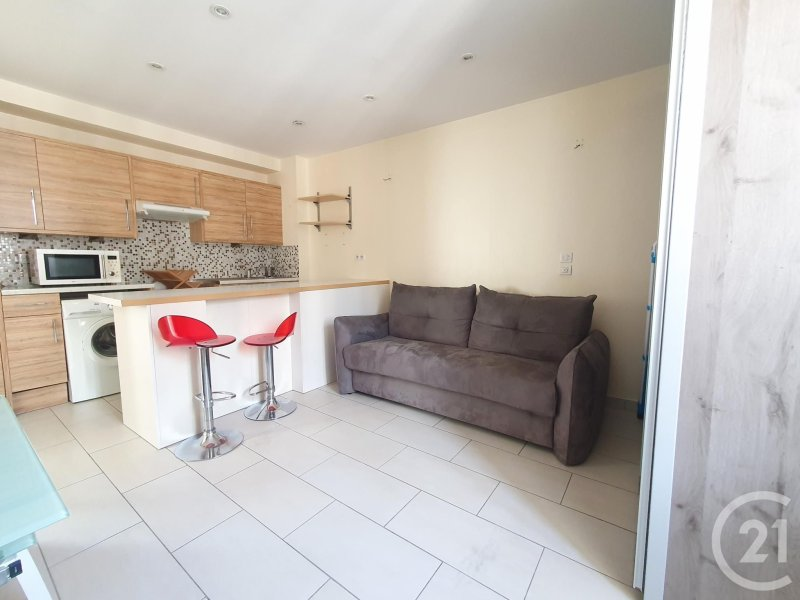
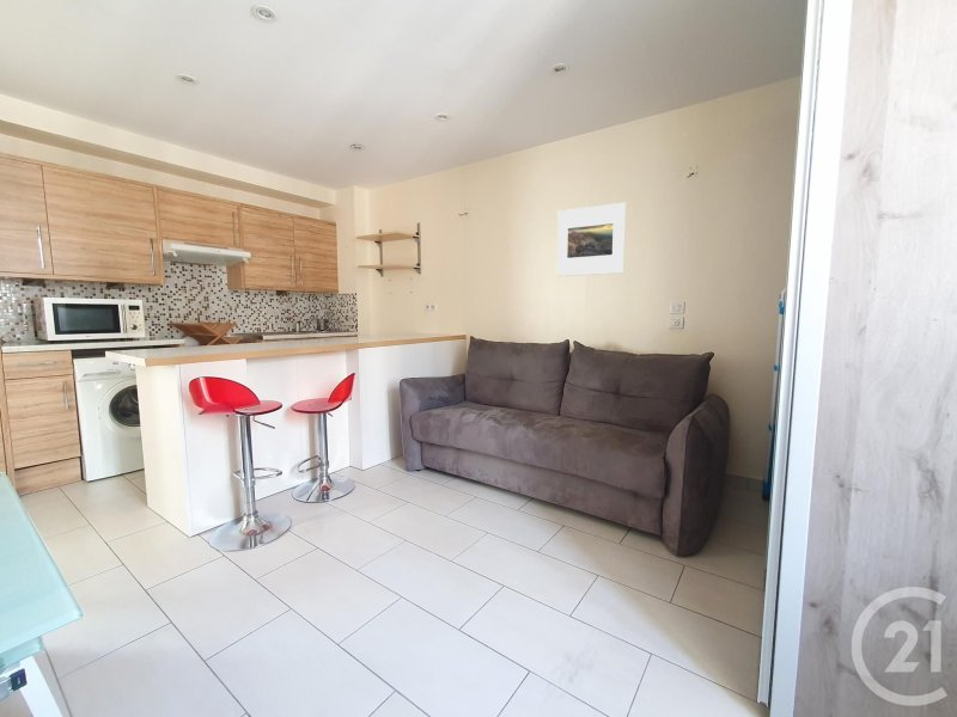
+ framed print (590, 240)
